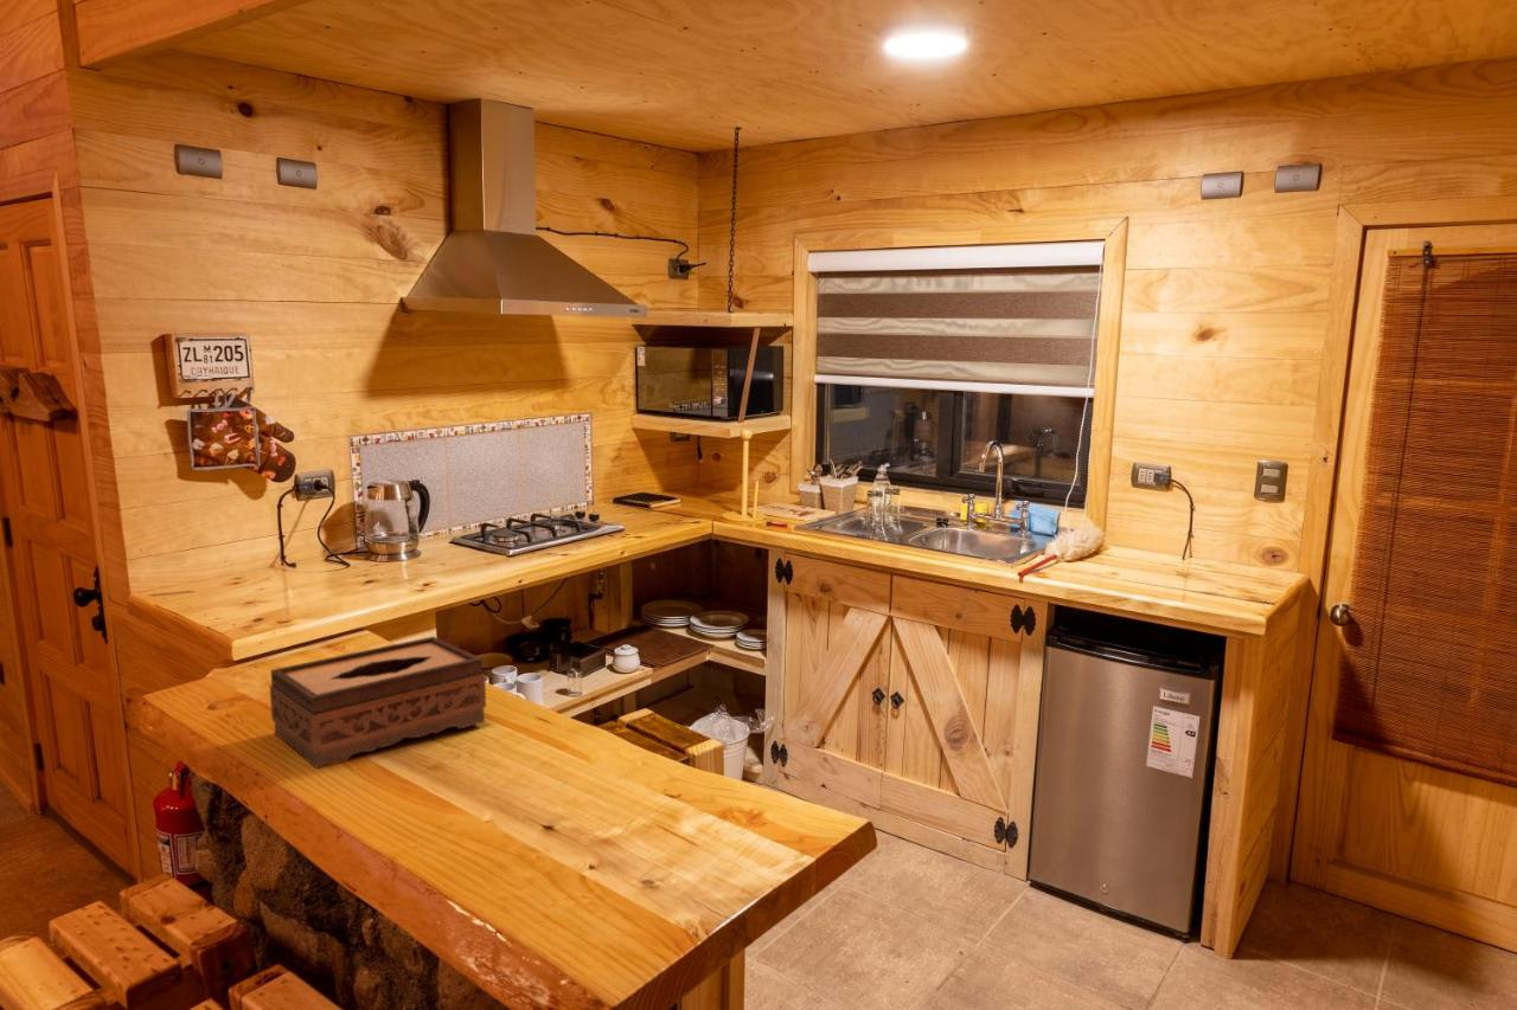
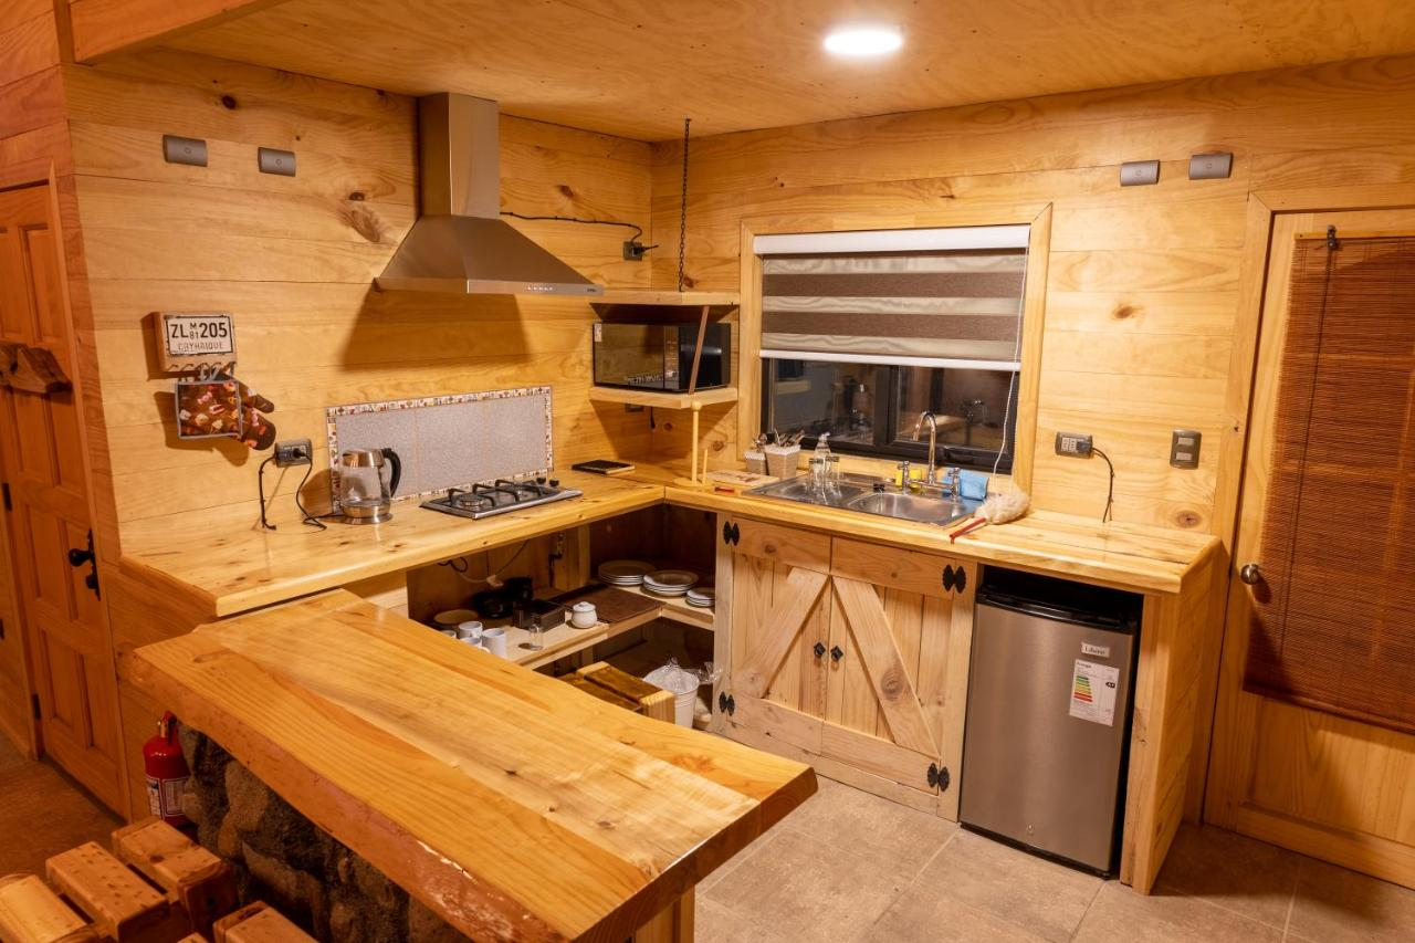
- tissue box (379, 696)
